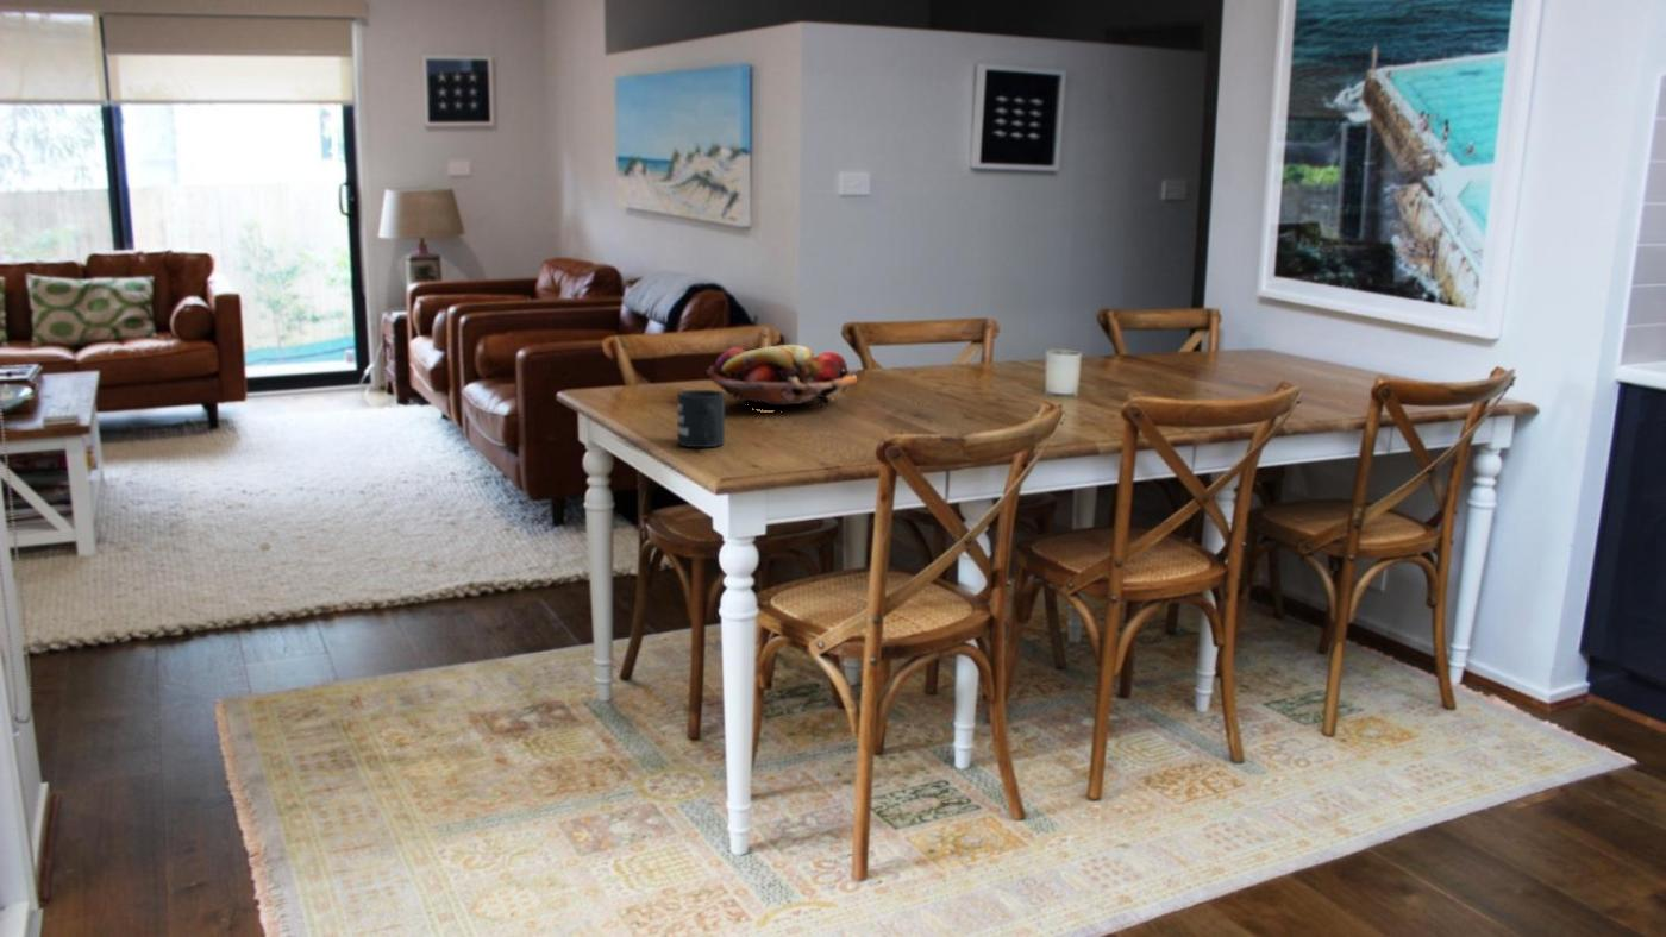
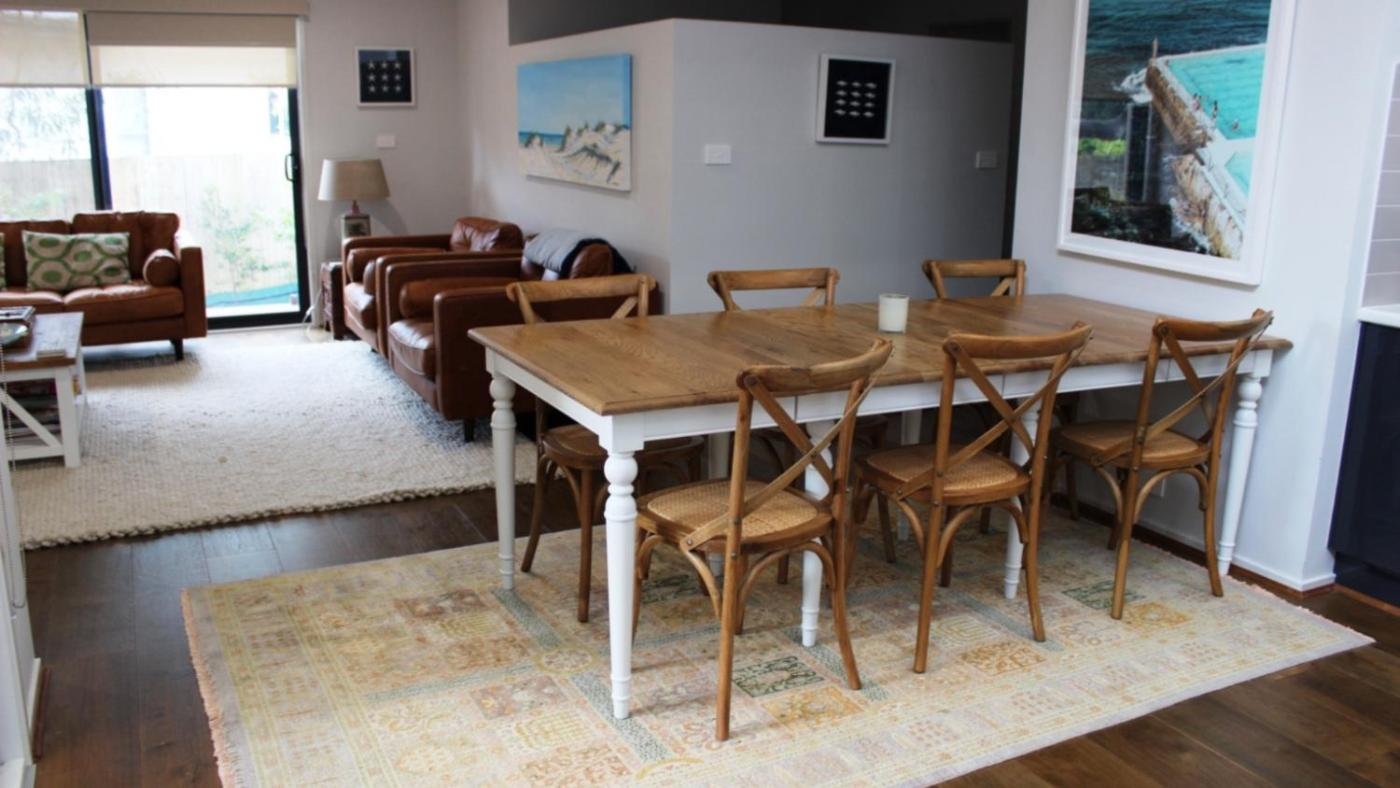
- fruit basket (783, 373)
- mug (703, 420)
